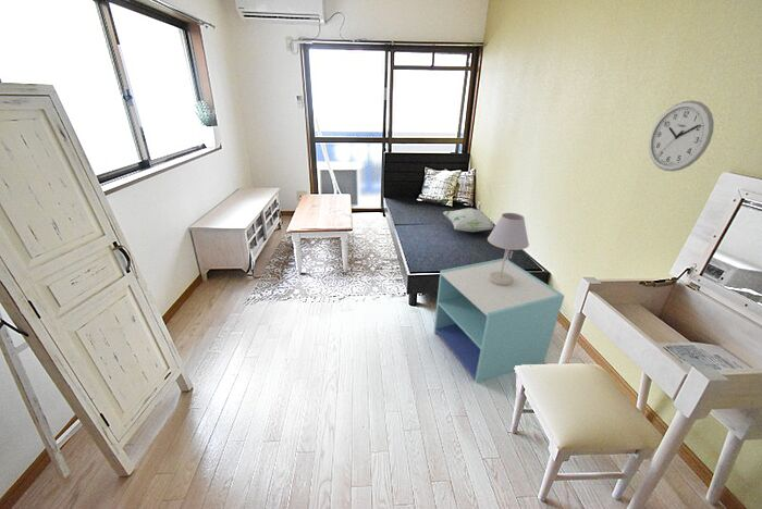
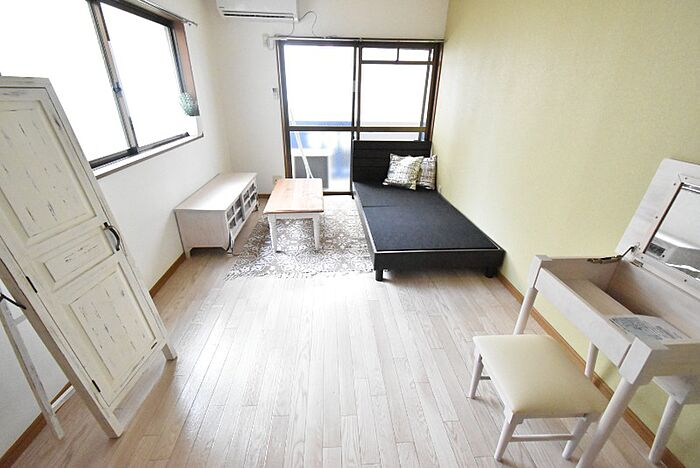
- table lamp (506, 249)
- wall clock (676, 137)
- nightstand (492, 315)
- decorative pillow (470, 220)
